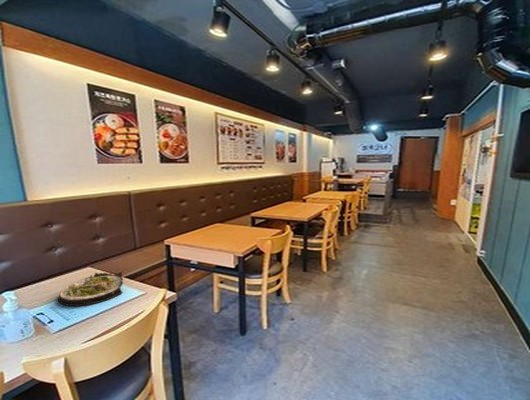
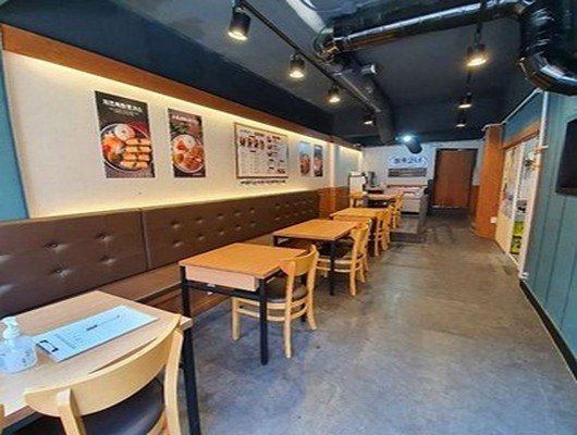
- salad plate (91, 286)
